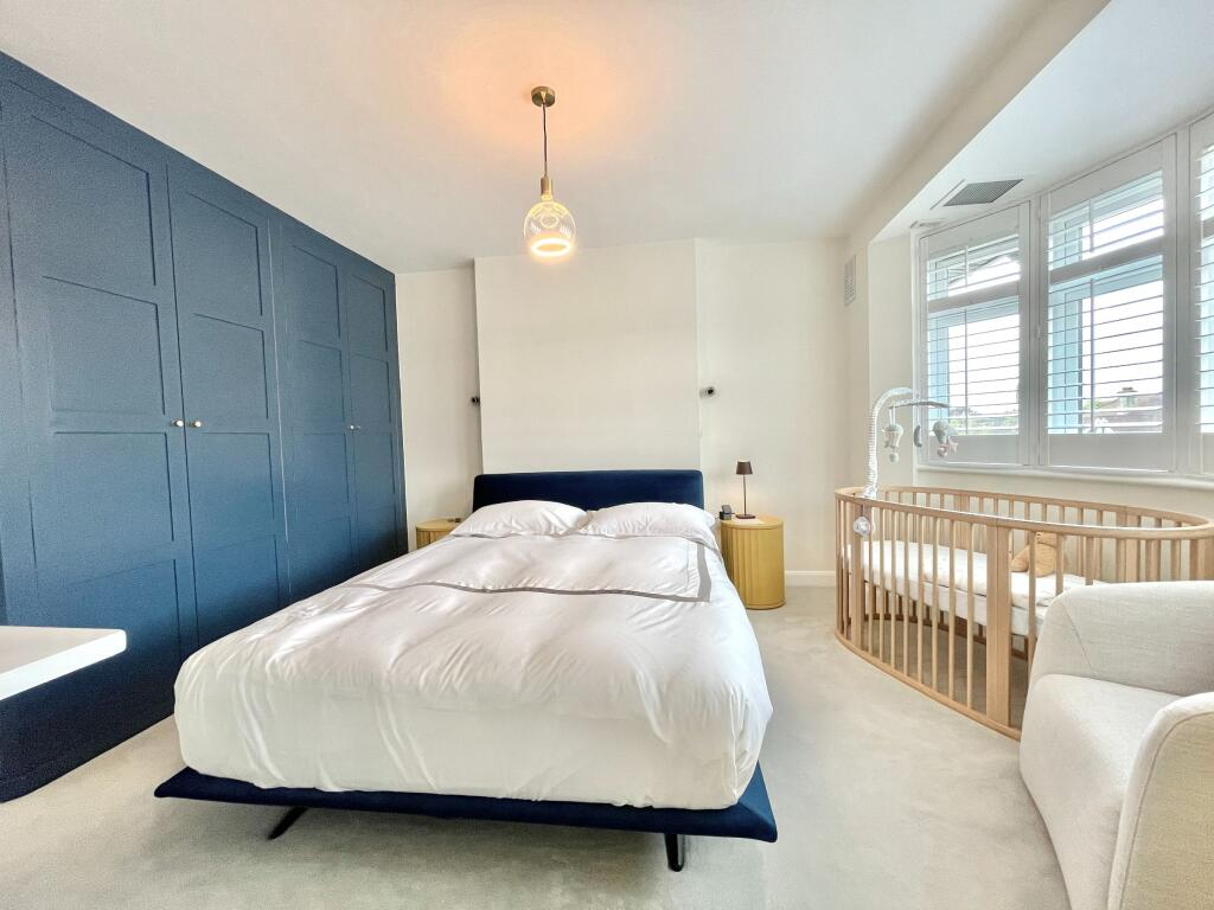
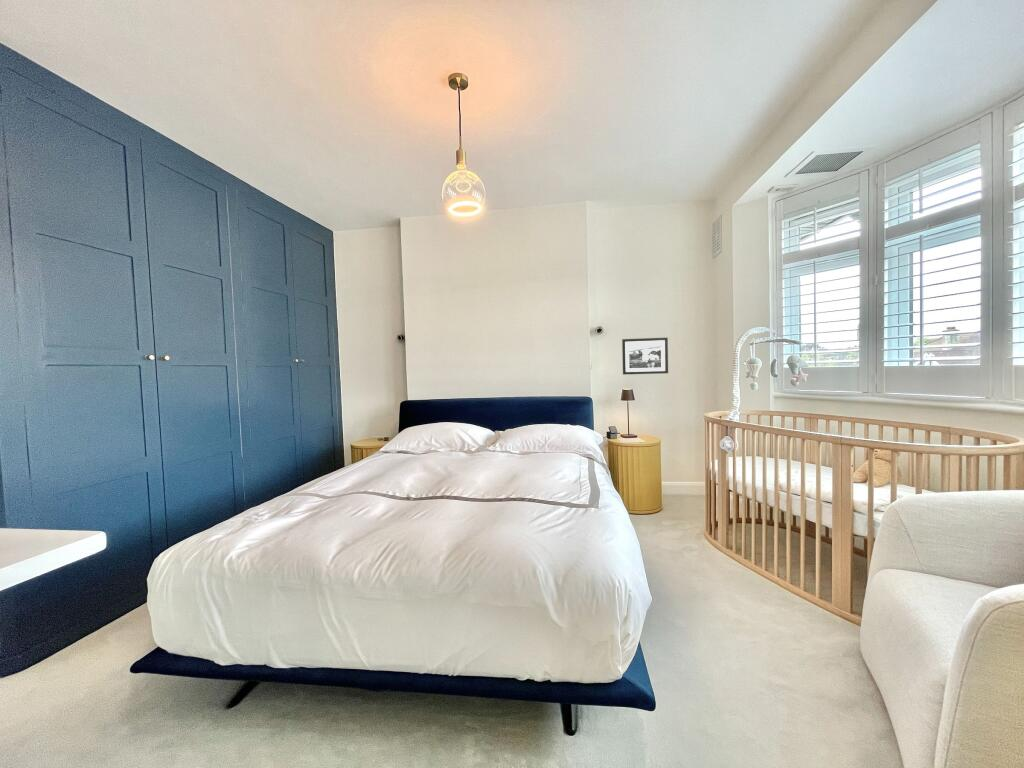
+ picture frame (645, 356)
